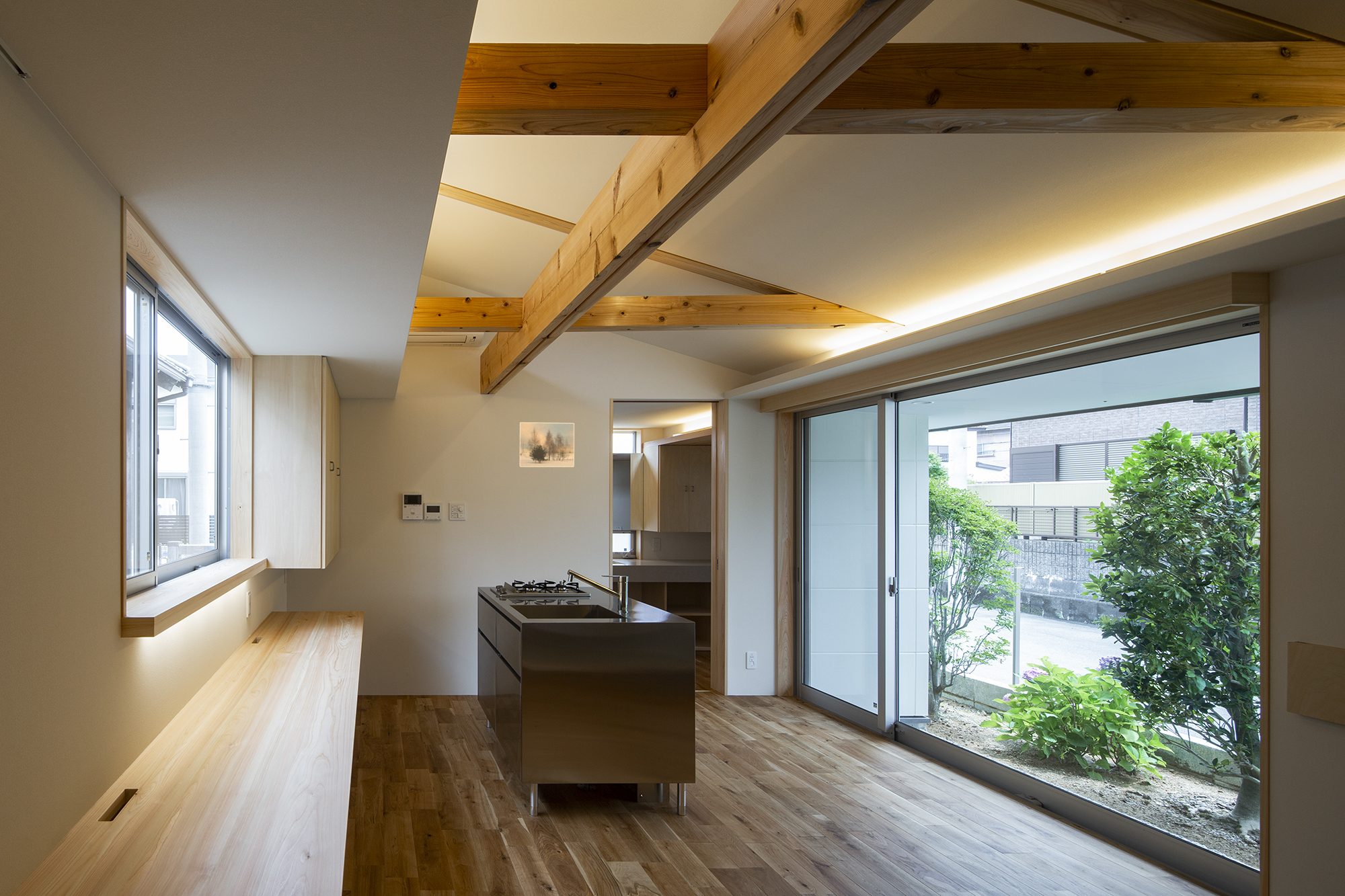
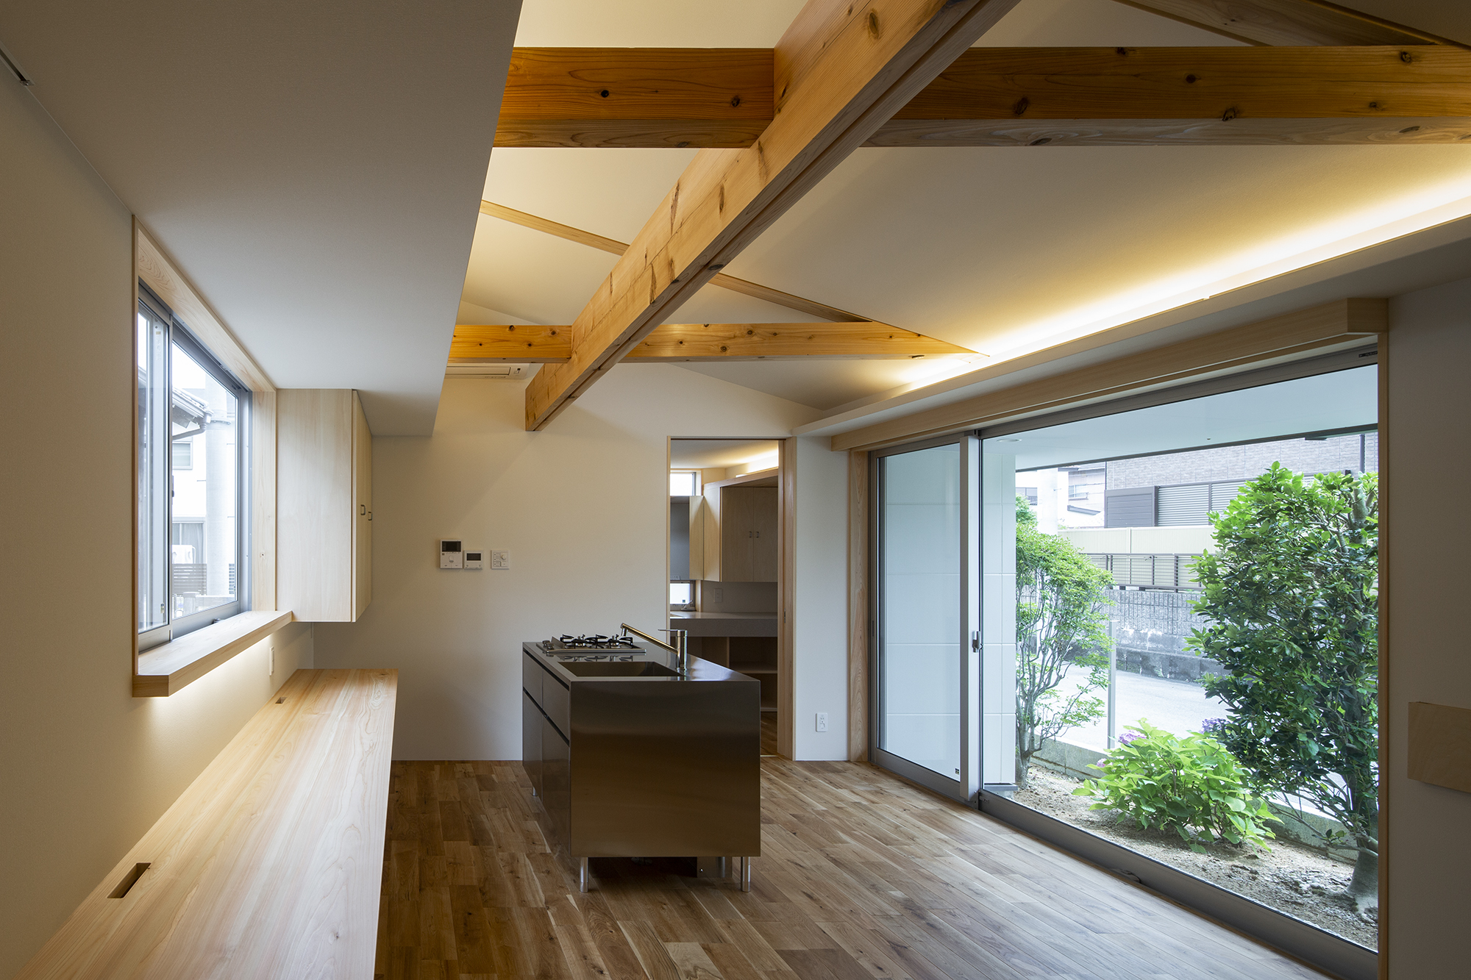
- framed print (547, 444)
